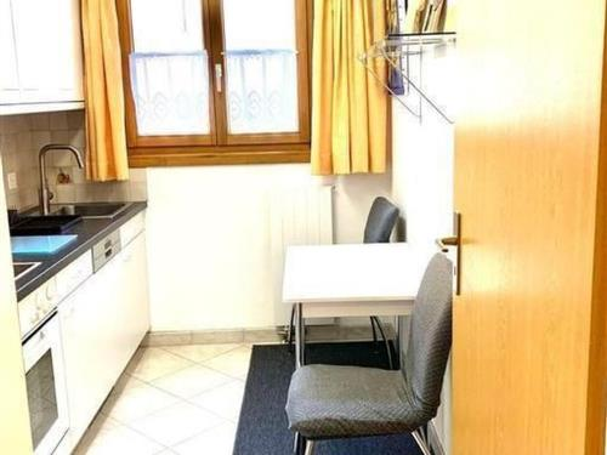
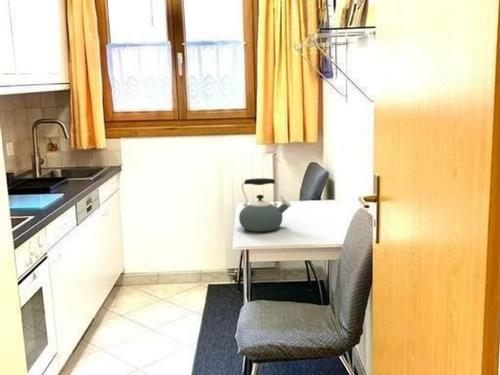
+ kettle (264, 203)
